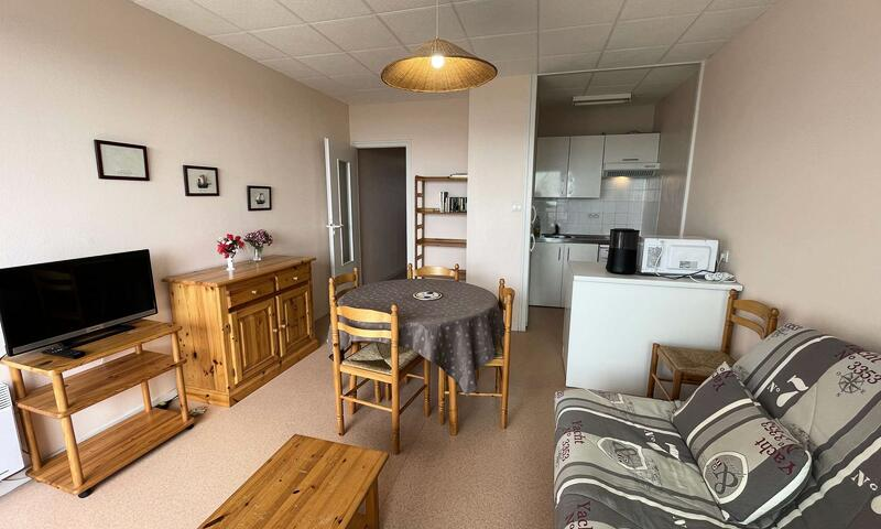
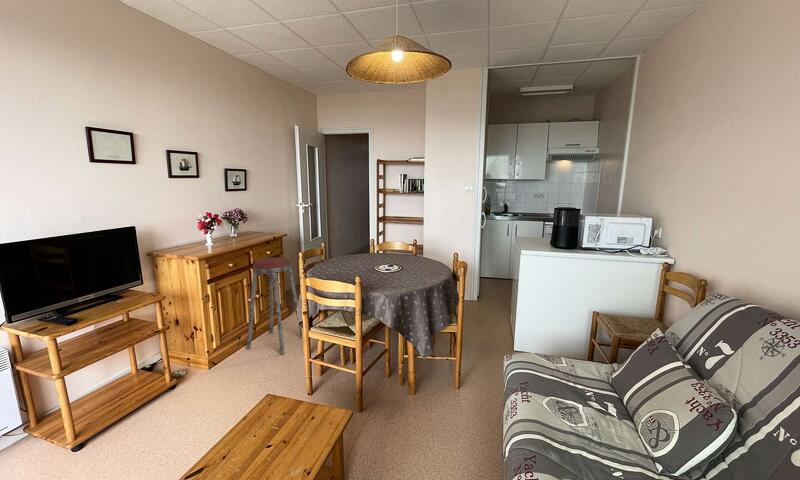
+ music stool (275, 302)
